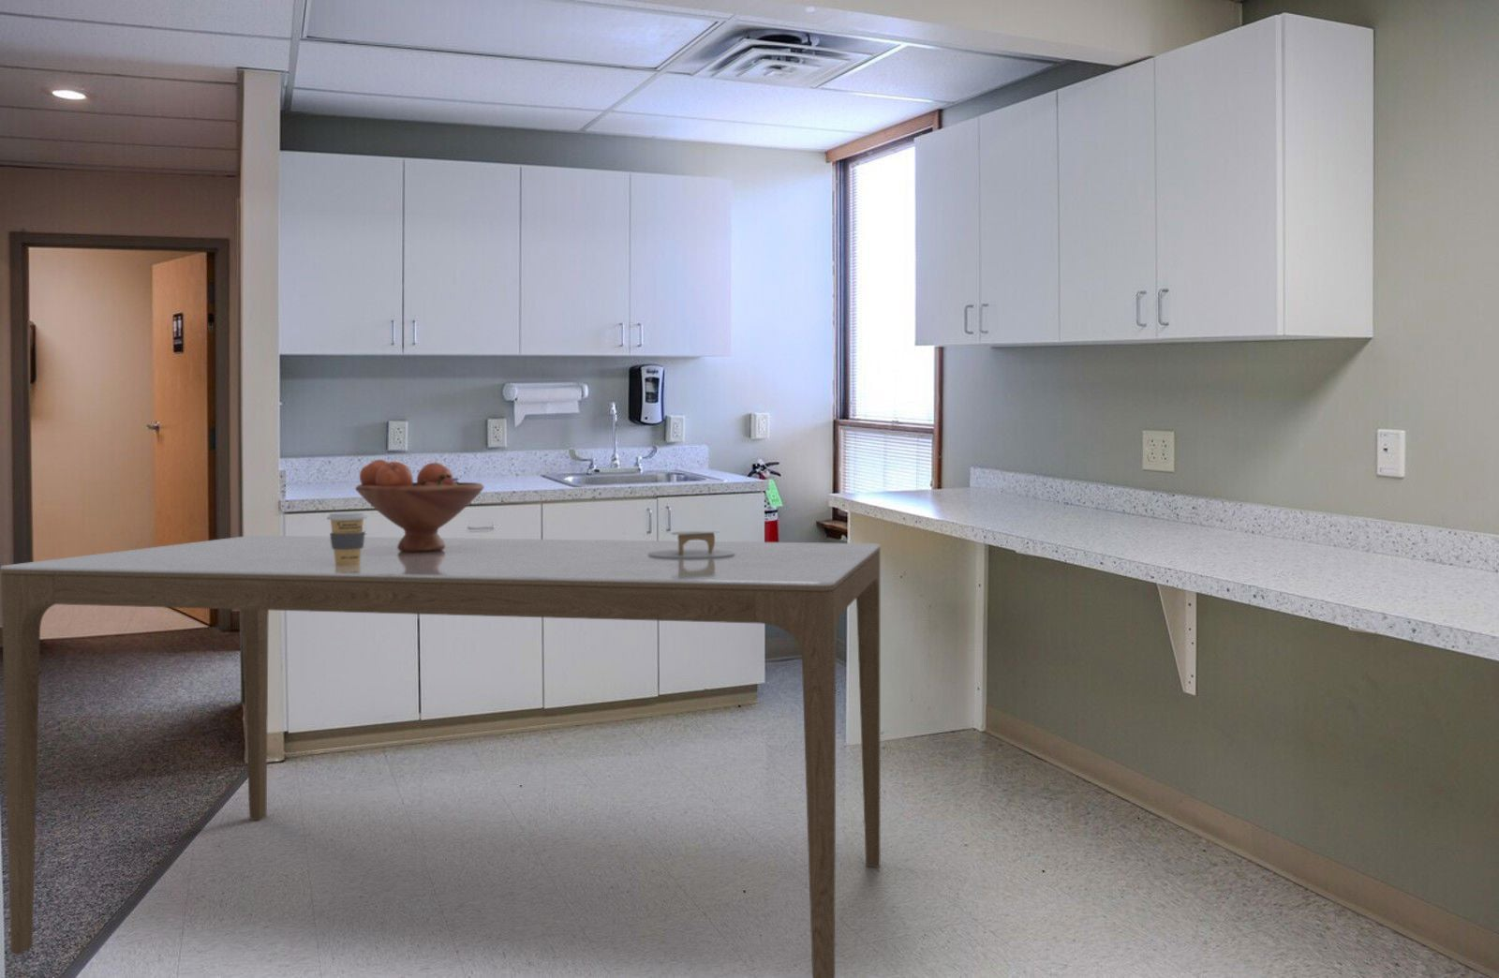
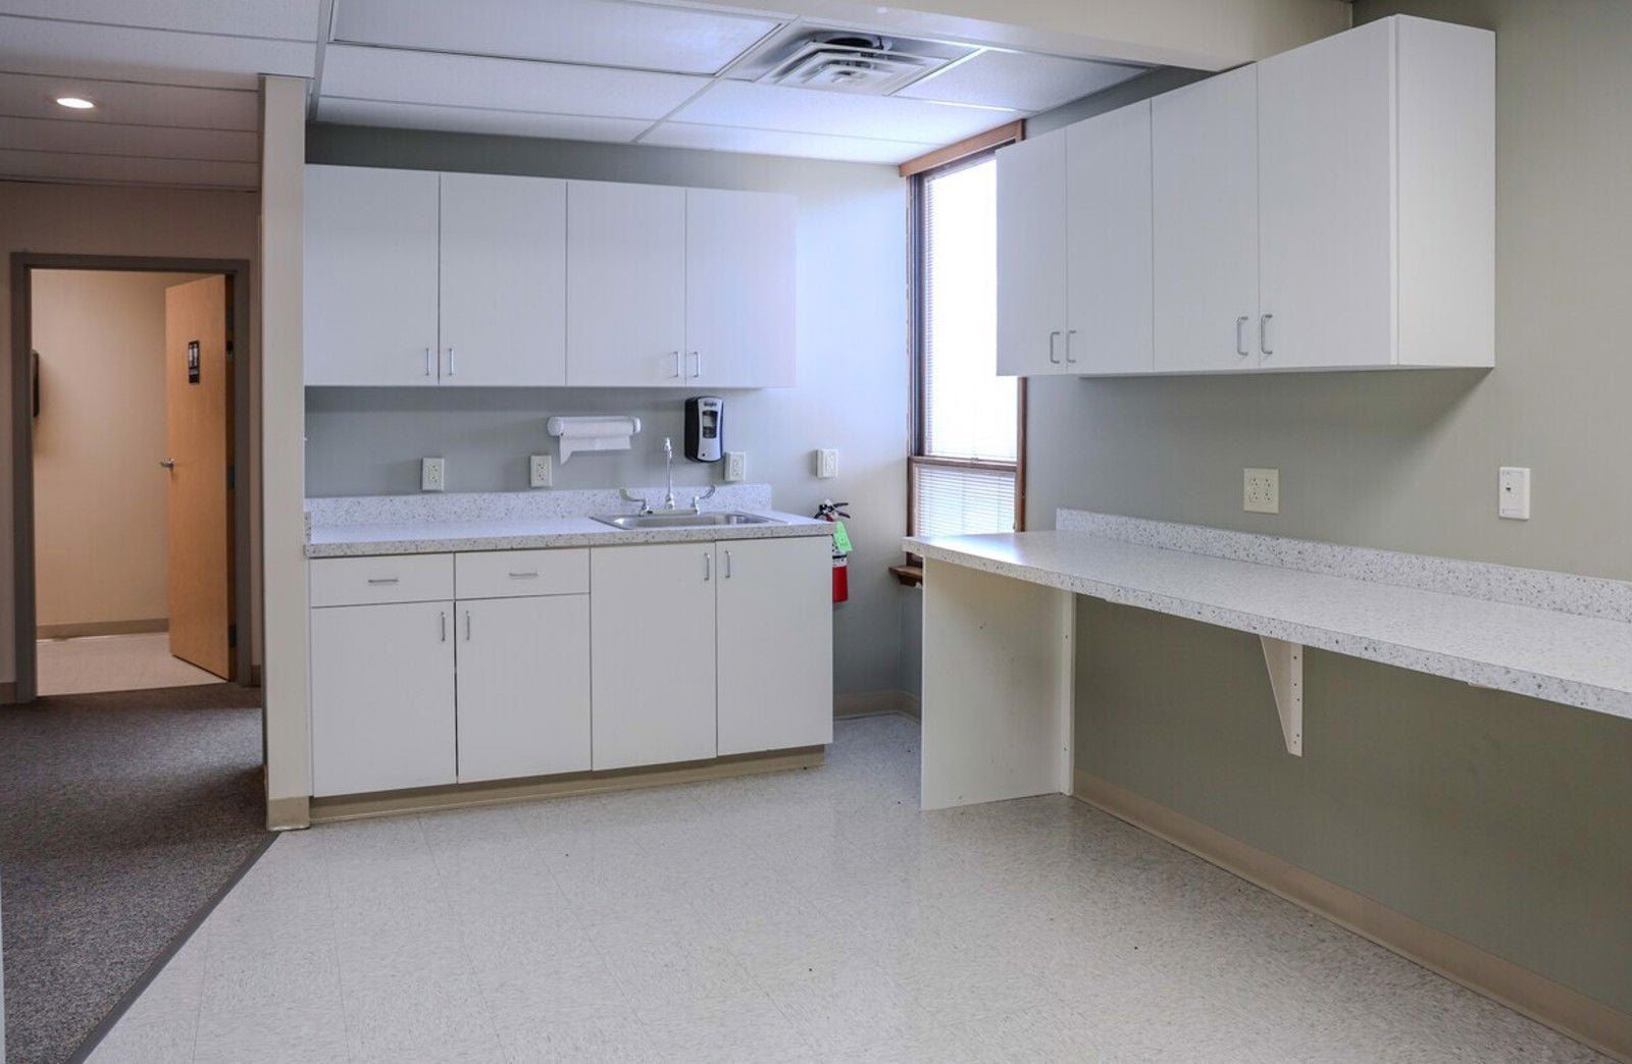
- dining table (483, 615)
- napkin holder (692, 540)
- fruit bowl (421, 504)
- coffee cup (346, 538)
